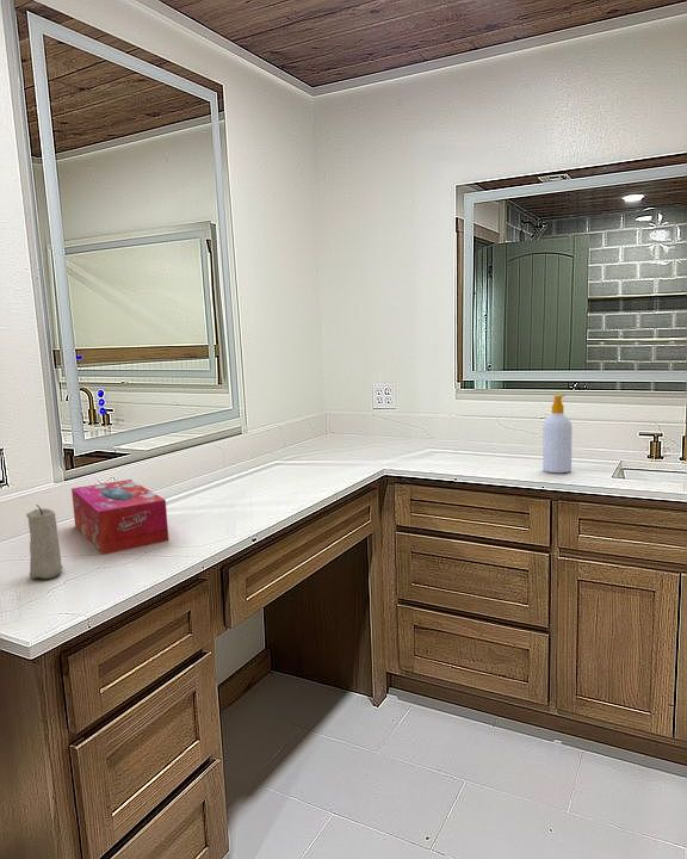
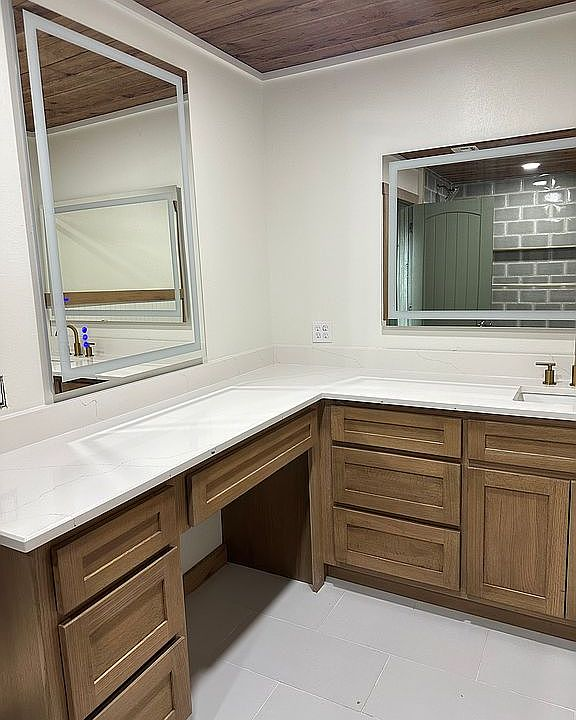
- candle (43, 539)
- tissue box (117, 513)
- soap bottle (557, 433)
